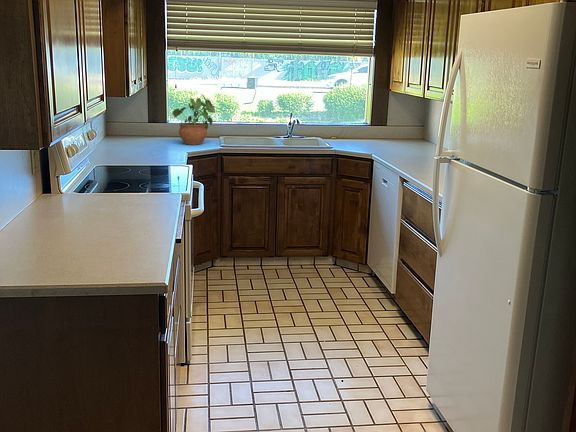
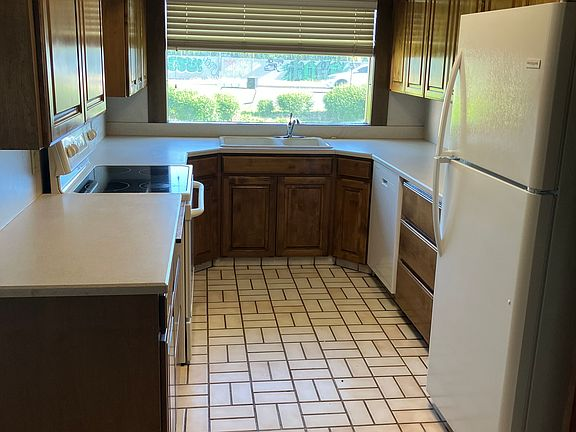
- potted plant (197, 119)
